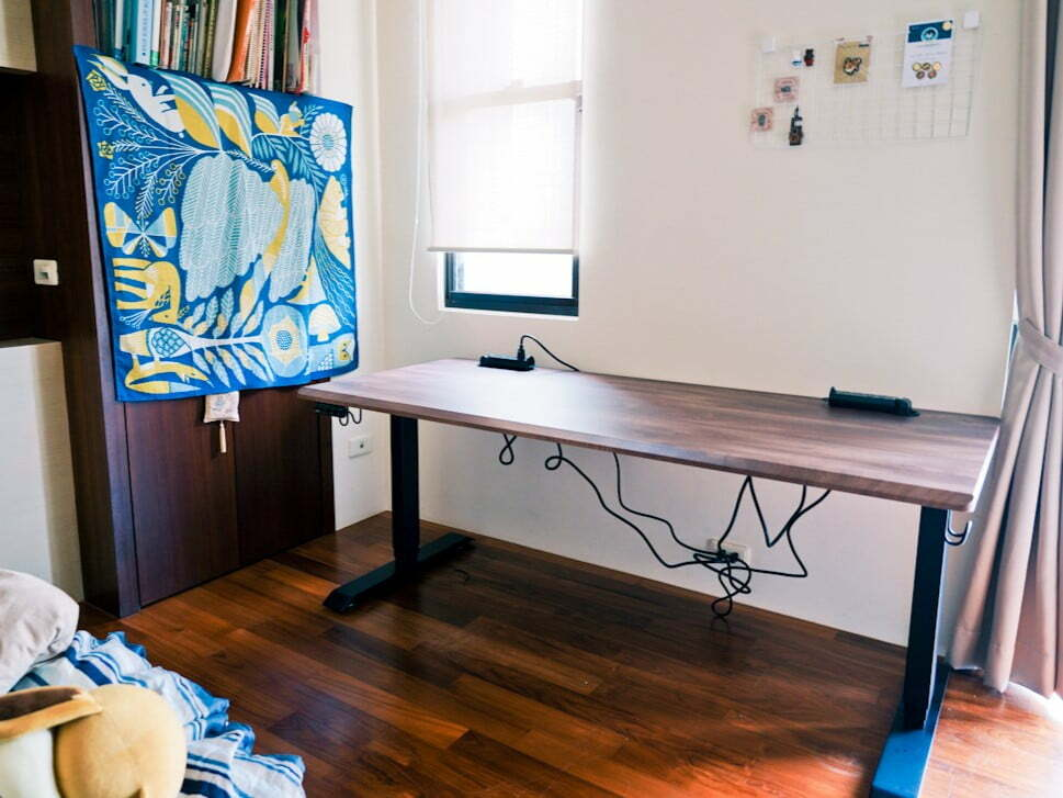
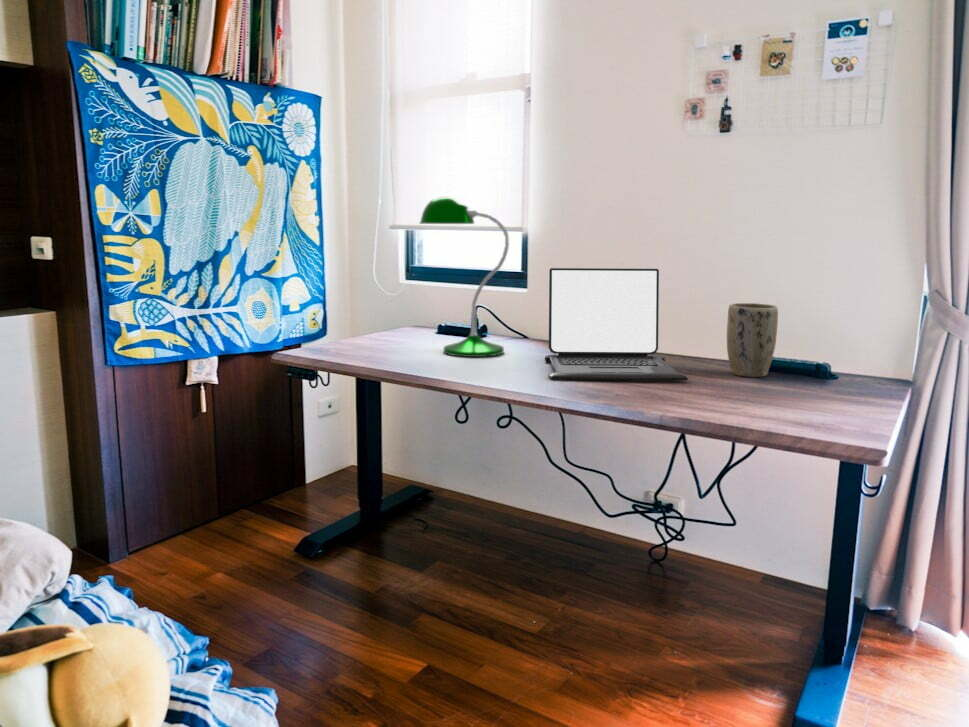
+ plant pot (750, 340)
+ desk lamp (479, 285)
+ laptop (611, 321)
